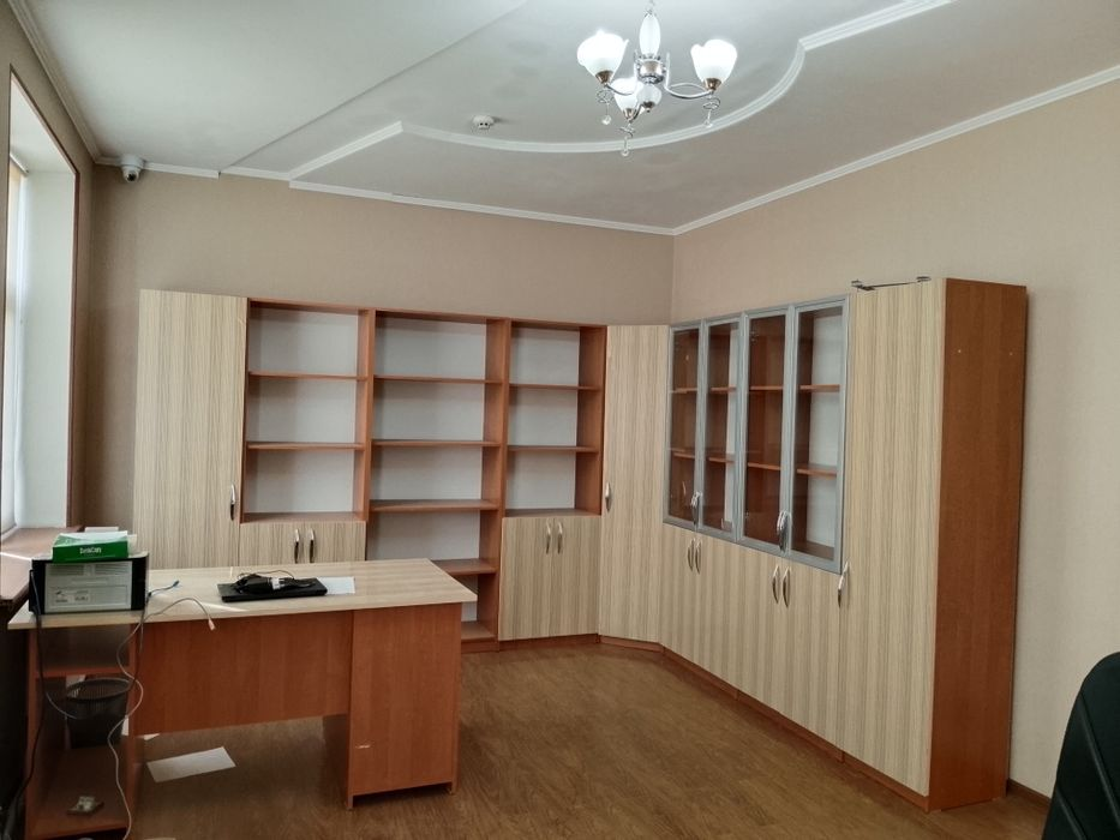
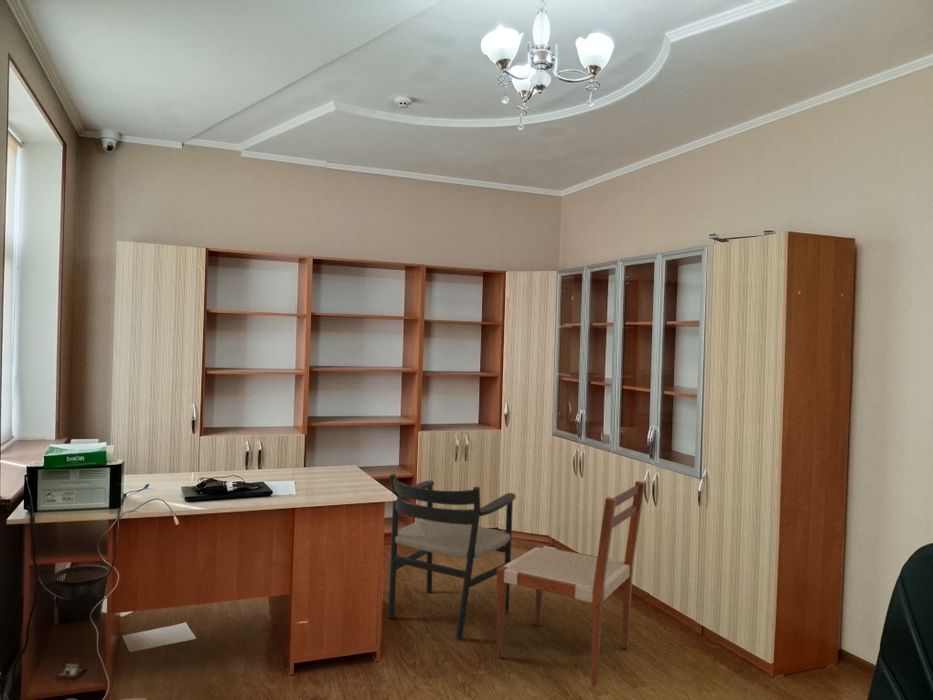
+ chair (571, 568)
+ chair (446, 545)
